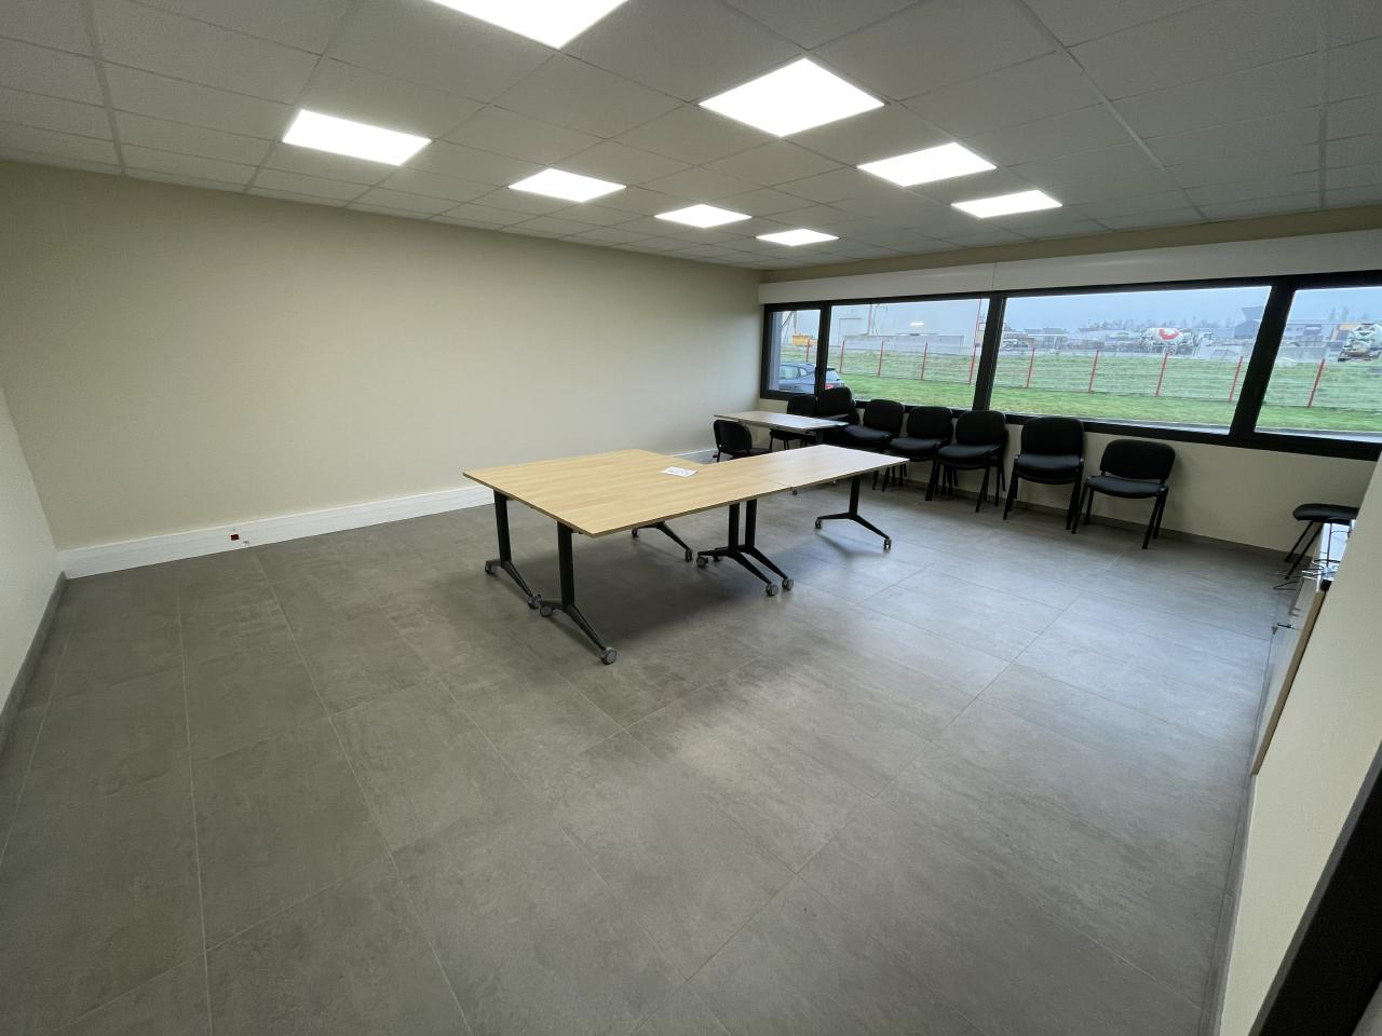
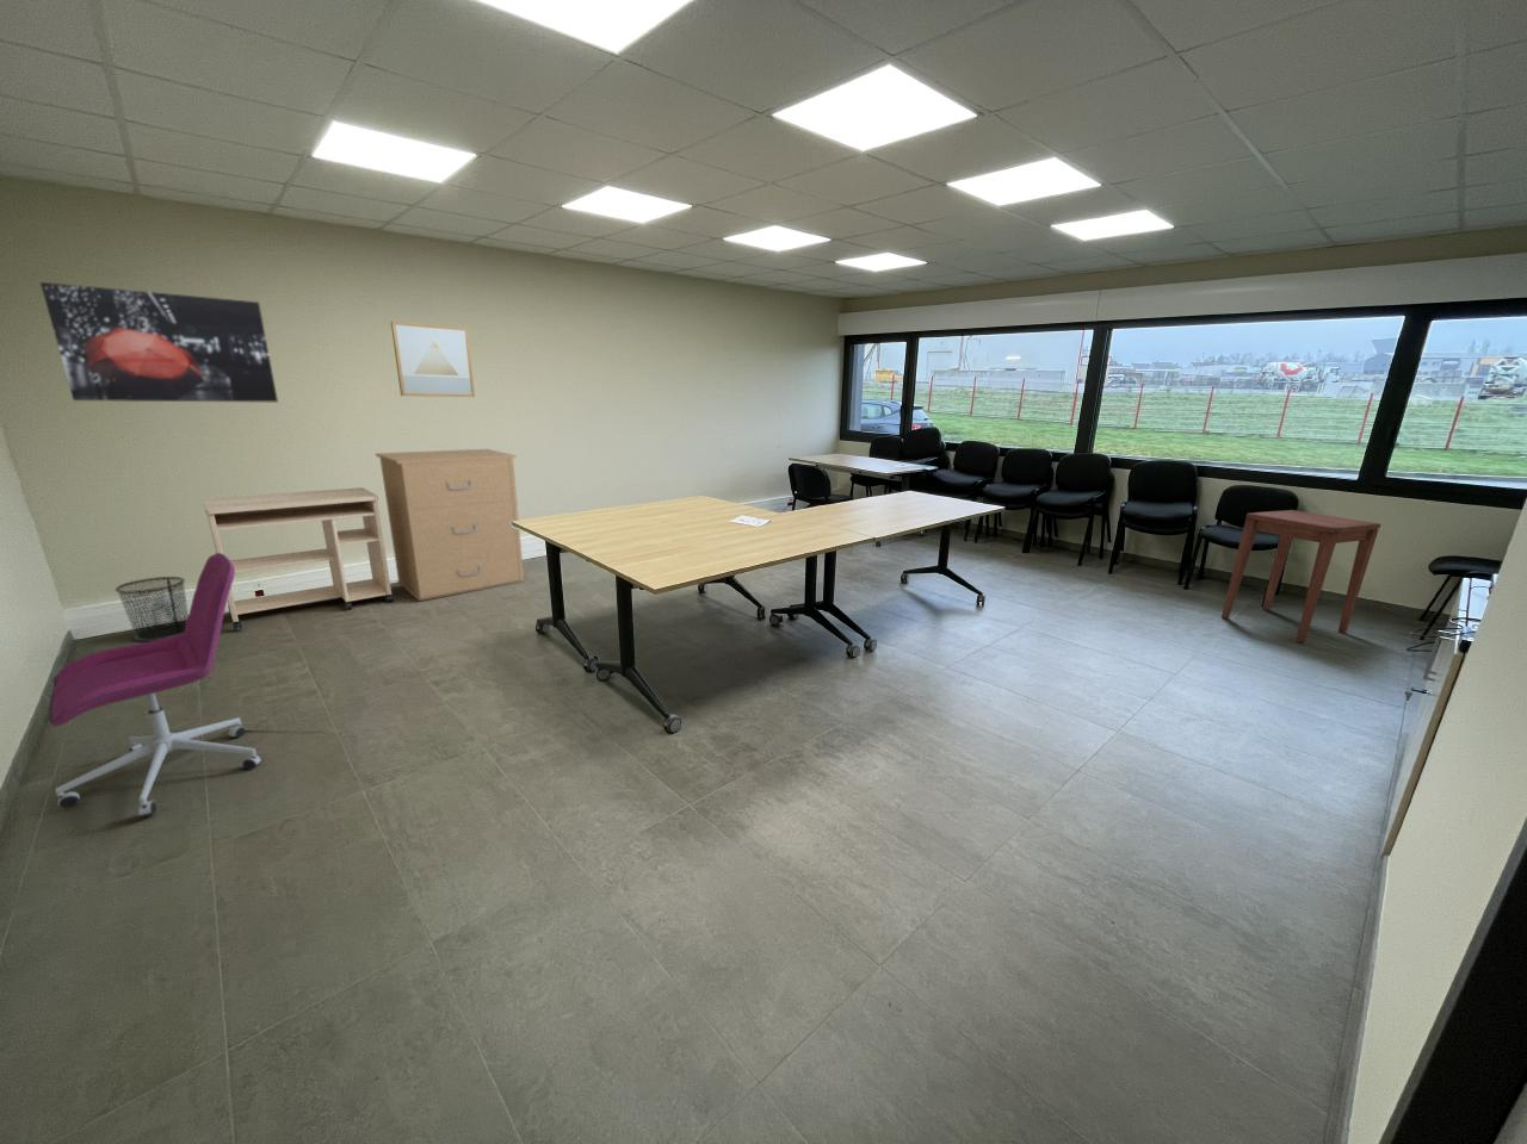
+ office chair (148, 677)
+ wall art (434, 361)
+ side table (1283, 567)
+ filing cabinet (454, 519)
+ wall art (171, 348)
+ desk (303, 553)
+ waste bin (156, 608)
